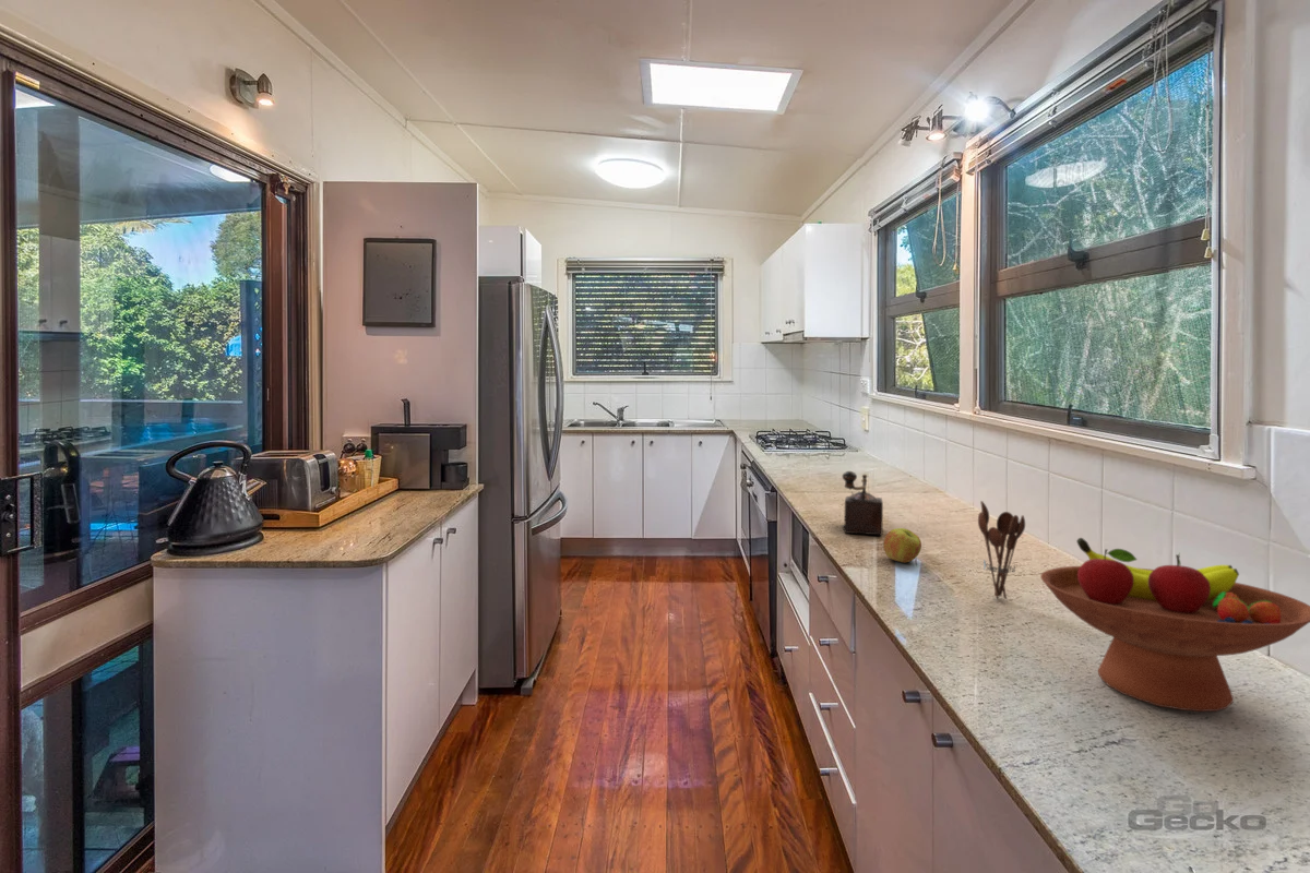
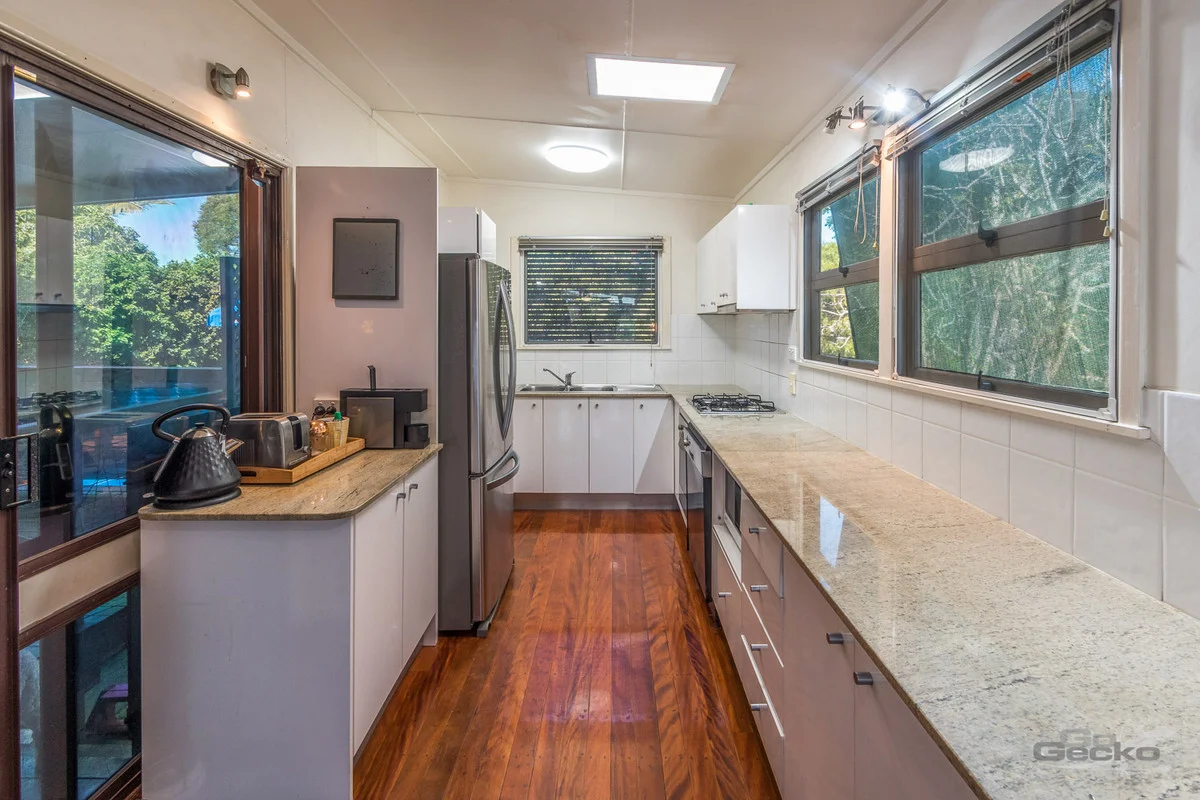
- fruit bowl (1164, 621)
- utensil holder (998, 550)
- apple (902, 545)
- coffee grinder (861, 501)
